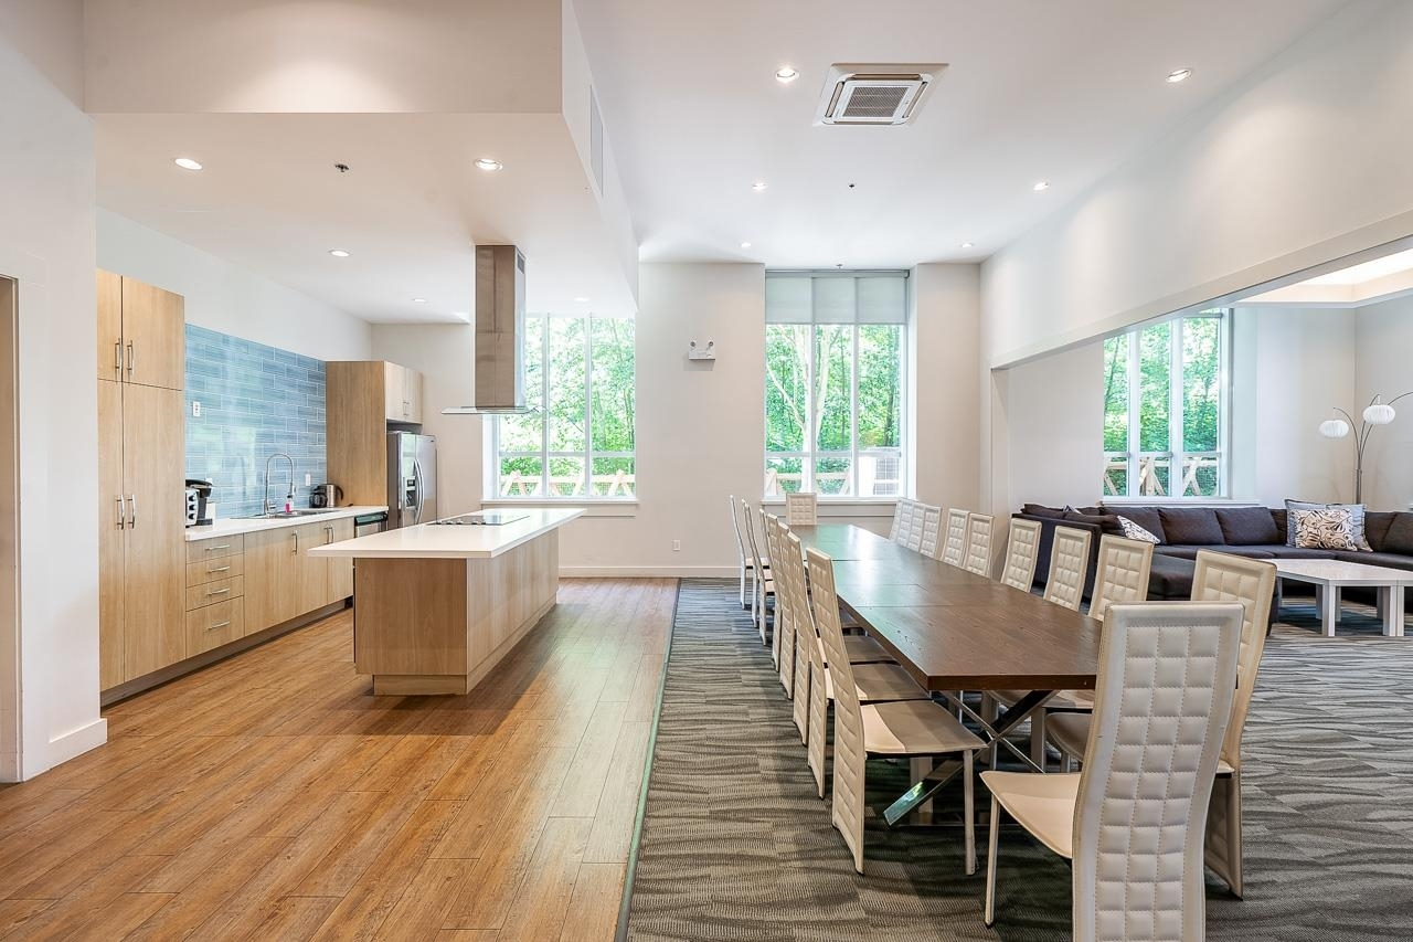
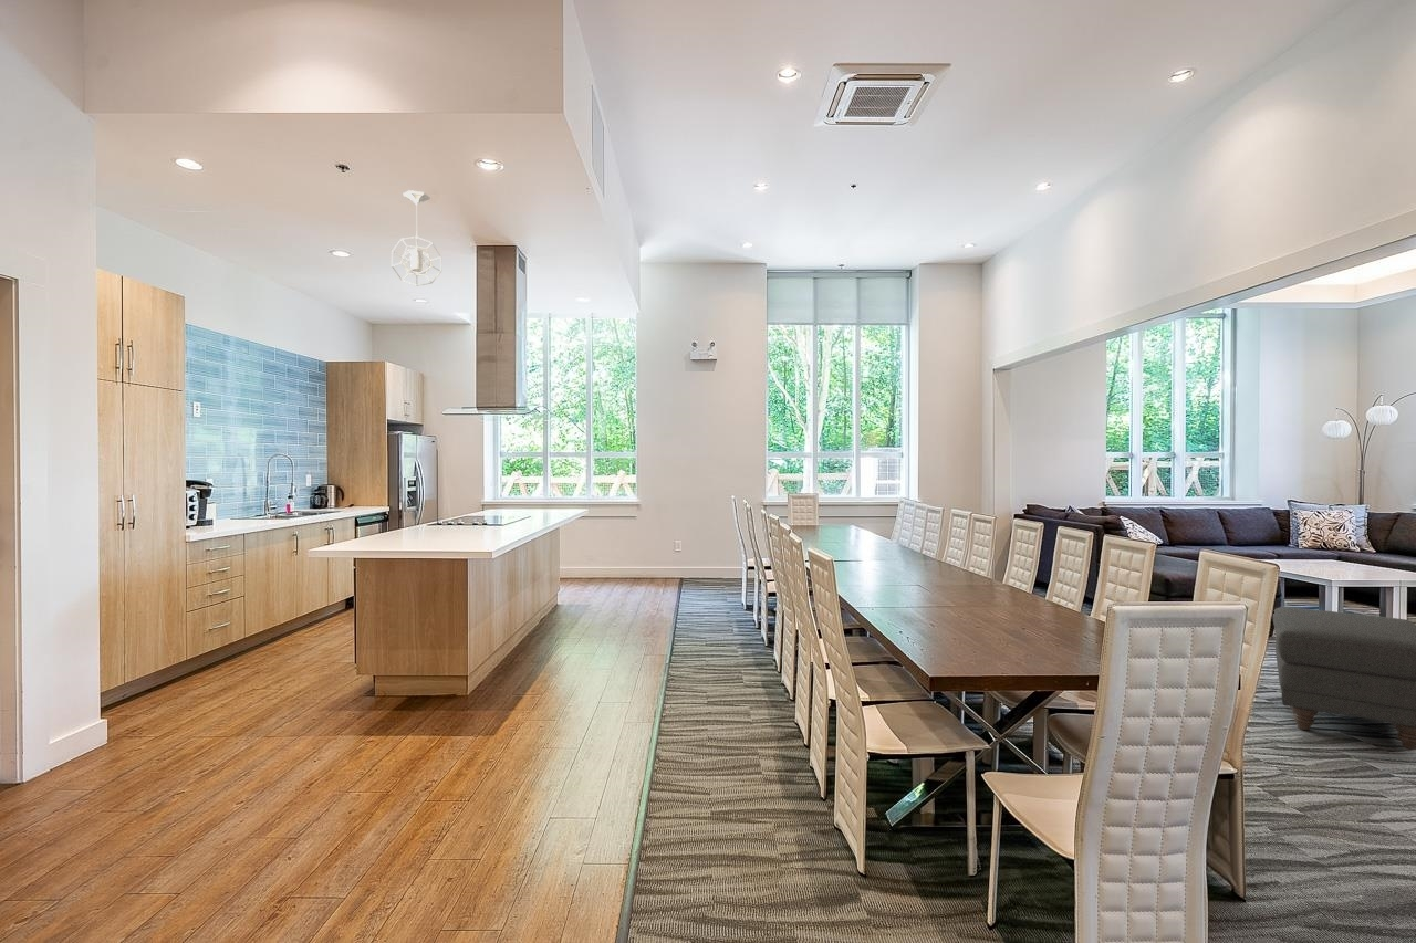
+ ottoman (1347, 670)
+ pendant light (416, 240)
